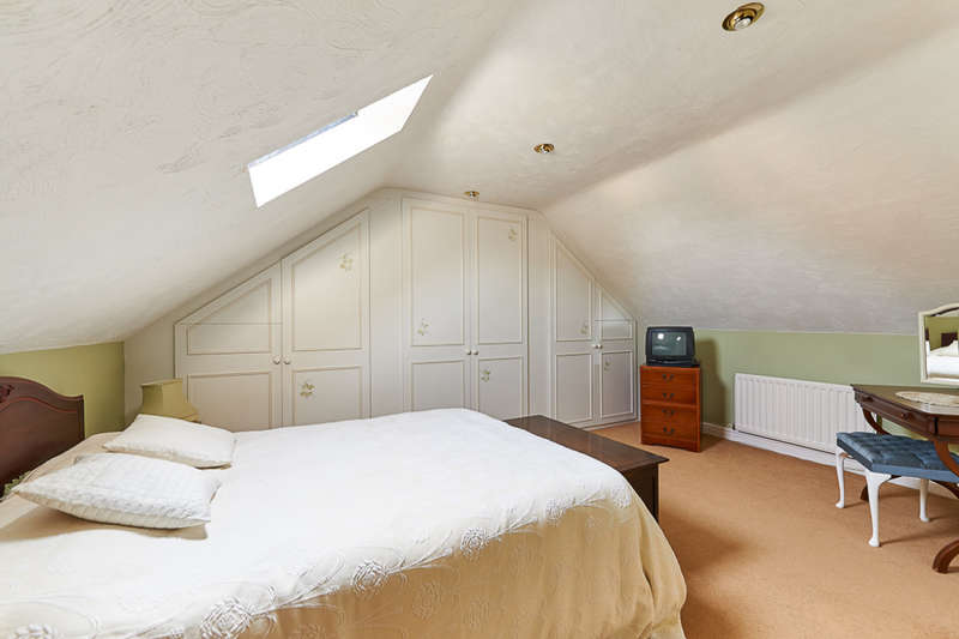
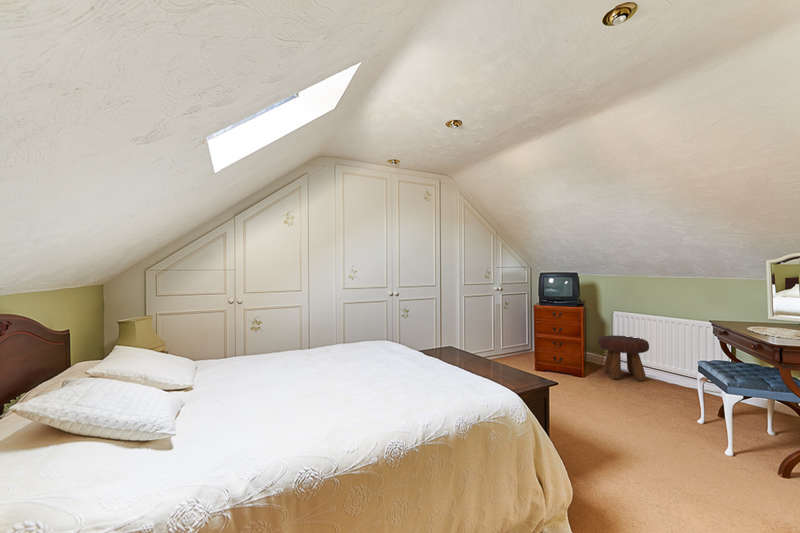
+ footstool (620, 357)
